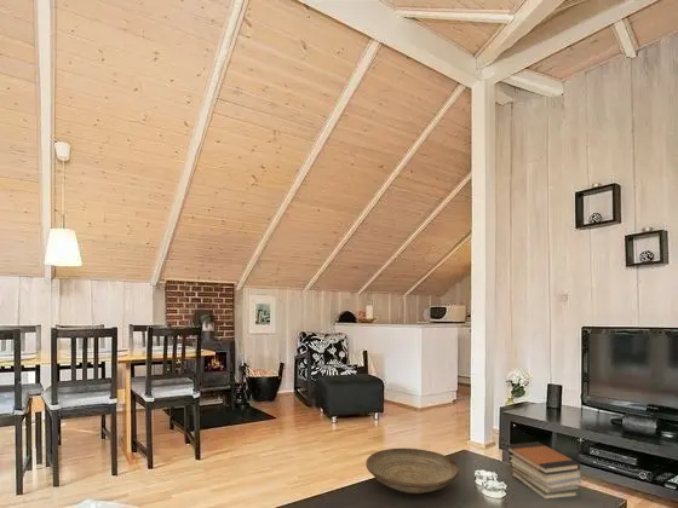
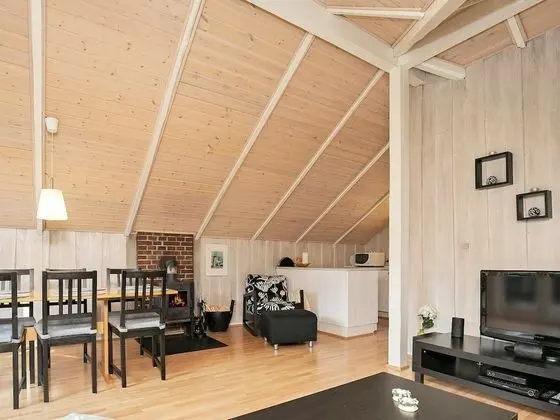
- book stack (542, 469)
- decorative bowl (412, 475)
